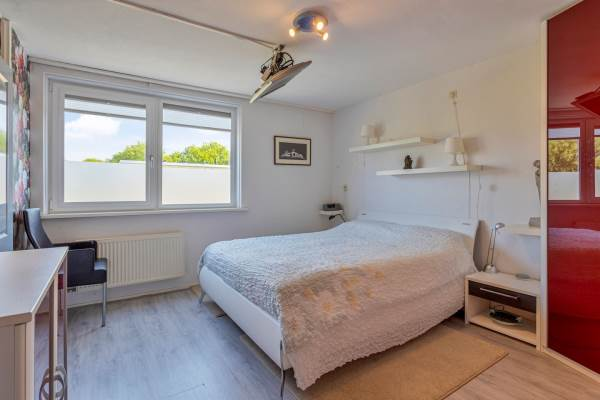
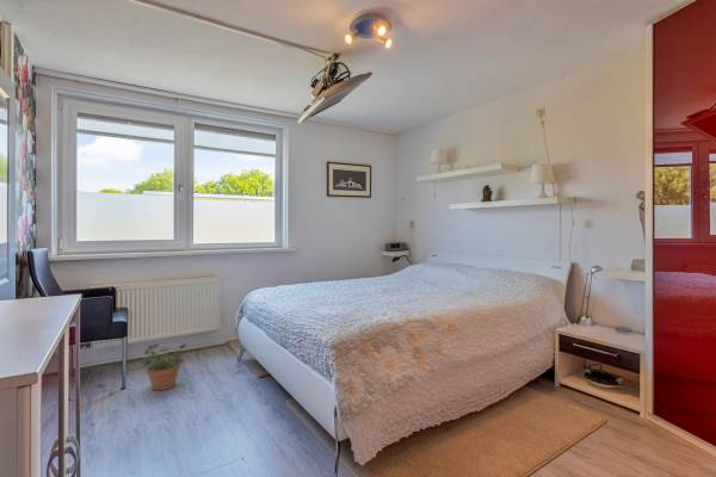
+ potted plant (167, 365)
